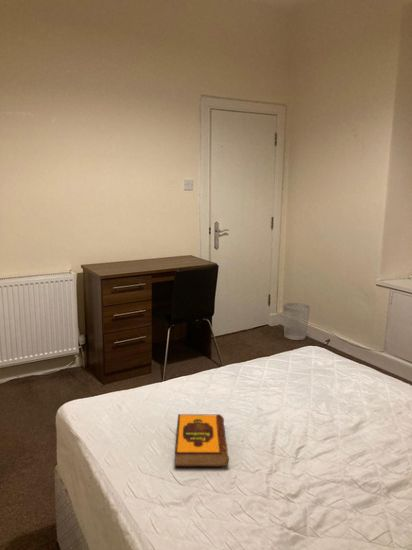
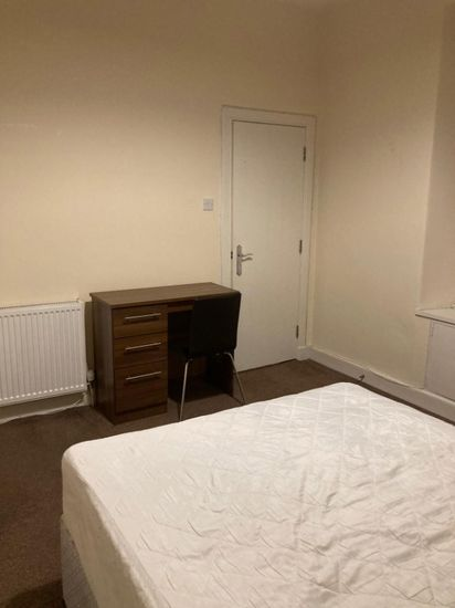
- hardback book (201, 438)
- wastebasket (295, 321)
